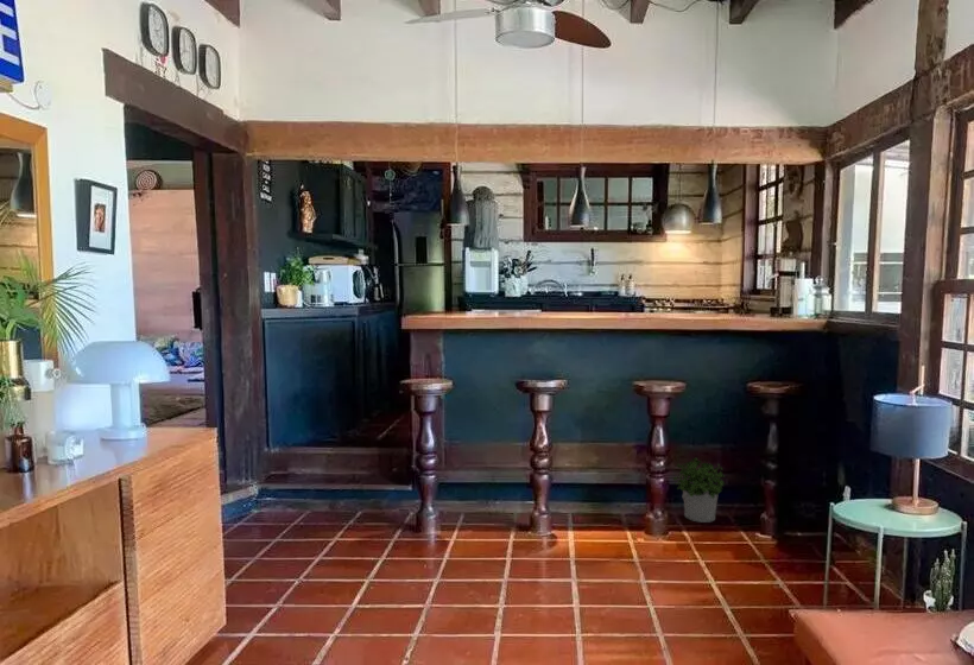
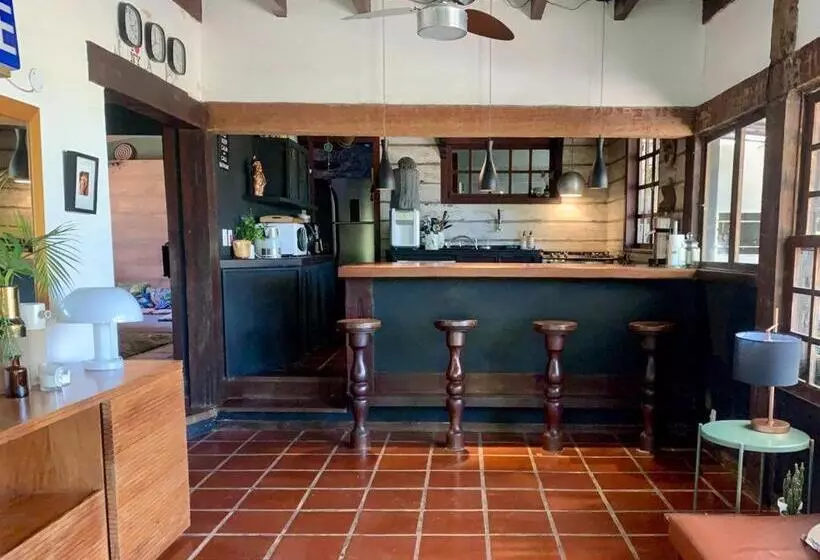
- potted plant (698, 488)
